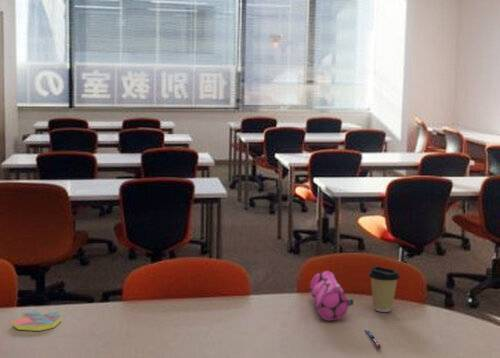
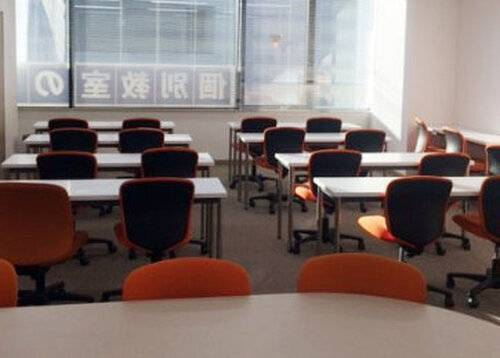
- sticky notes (37, 320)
- pen (372, 337)
- pencil case (329, 293)
- coffee cup (383, 289)
